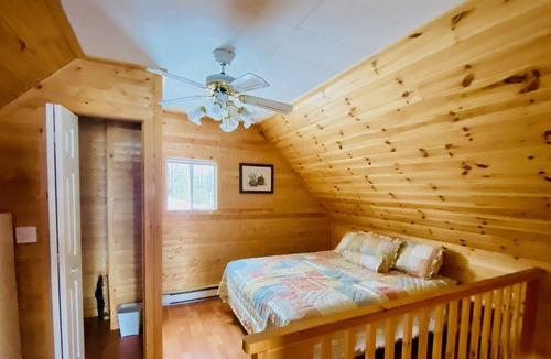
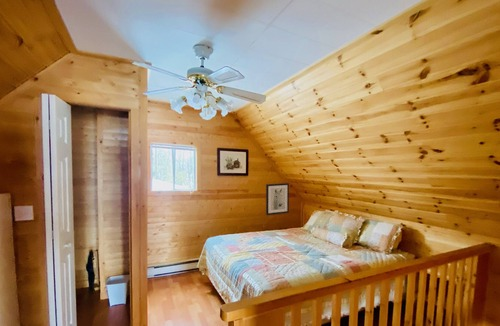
+ wall art (277, 198)
